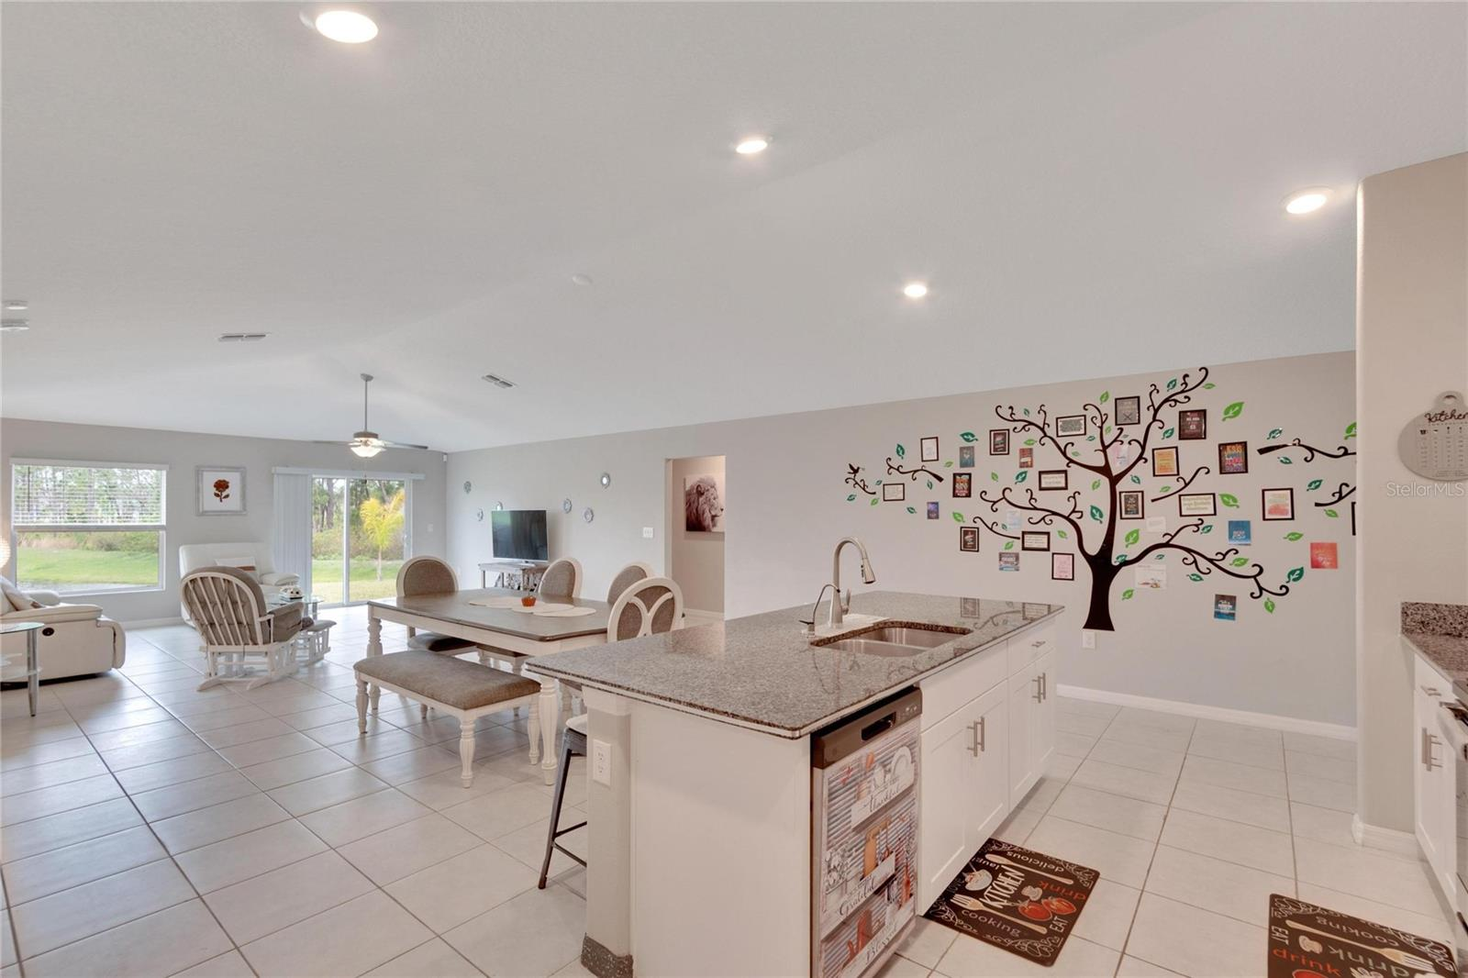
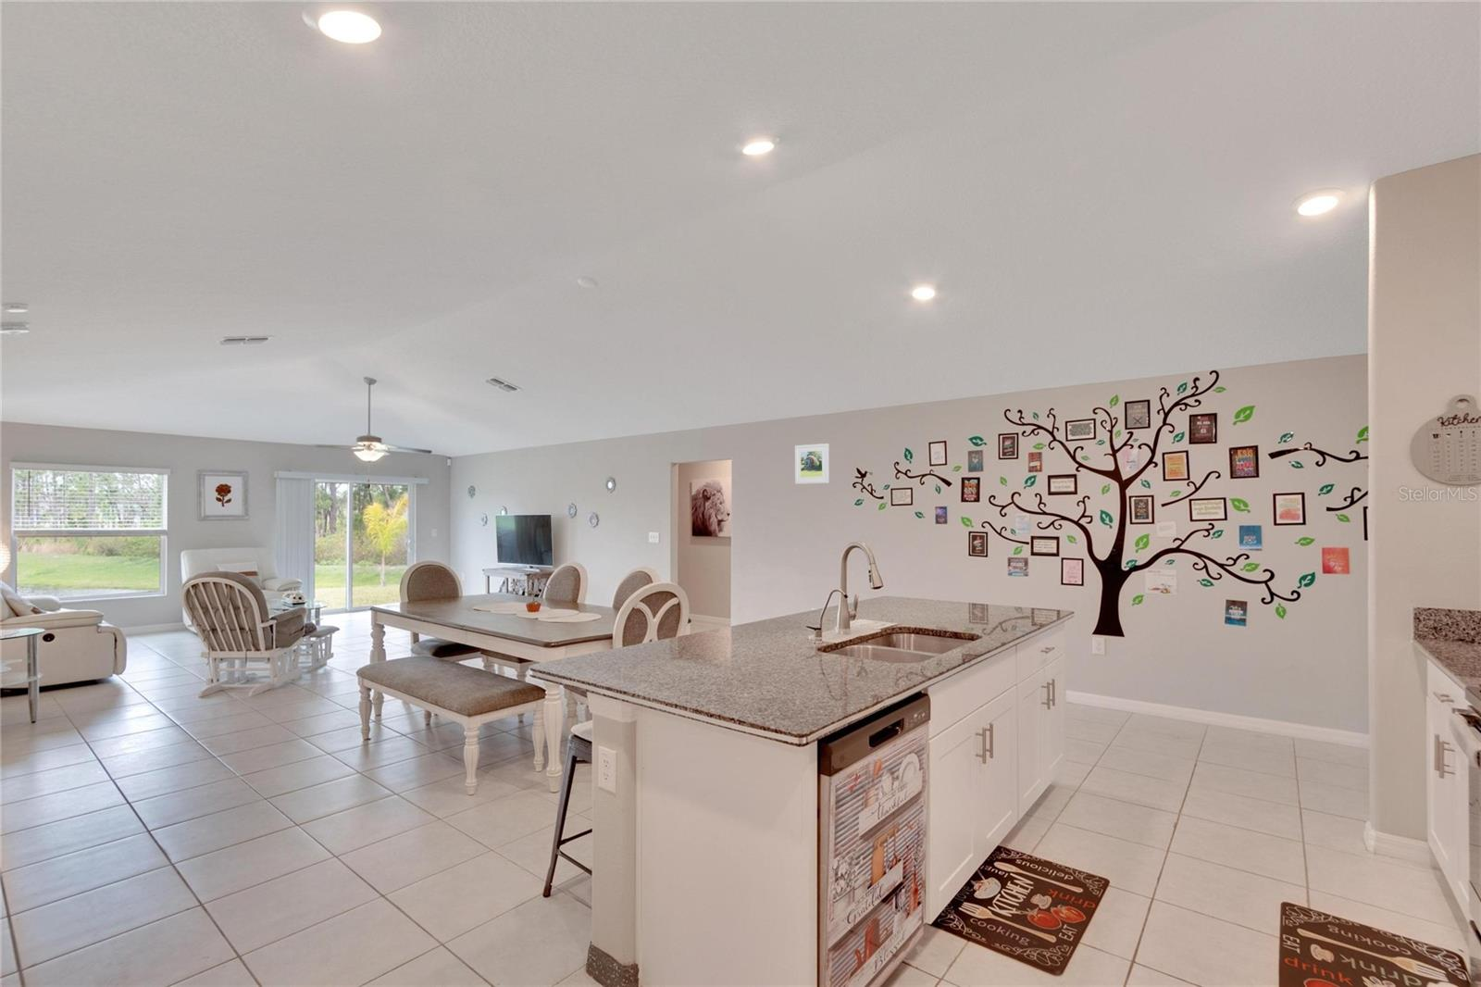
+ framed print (810, 464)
